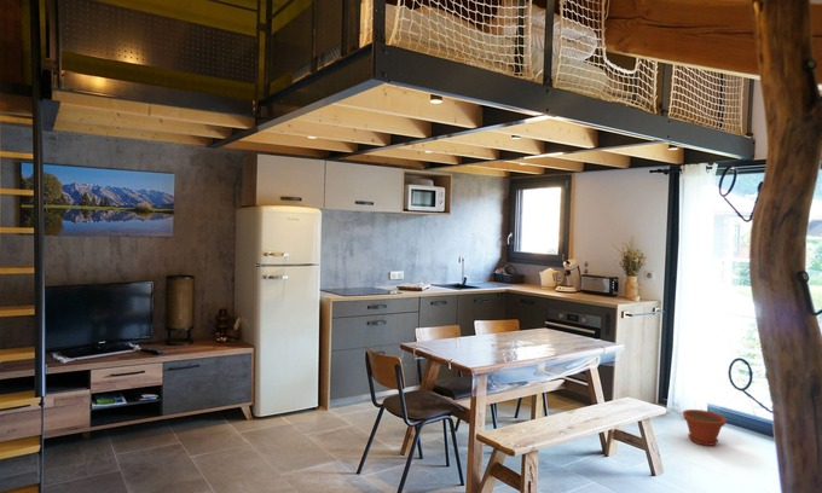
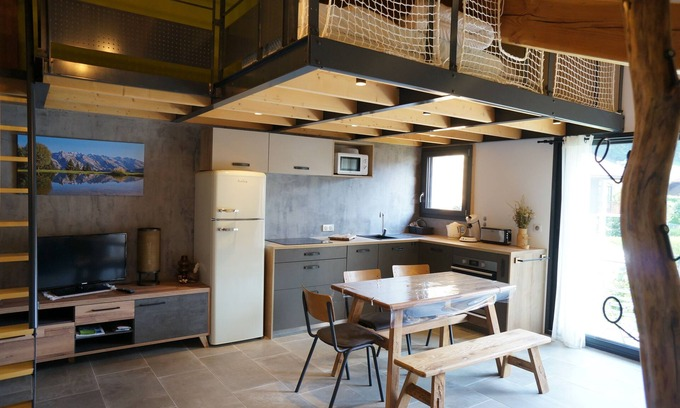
- plant pot (702, 428)
